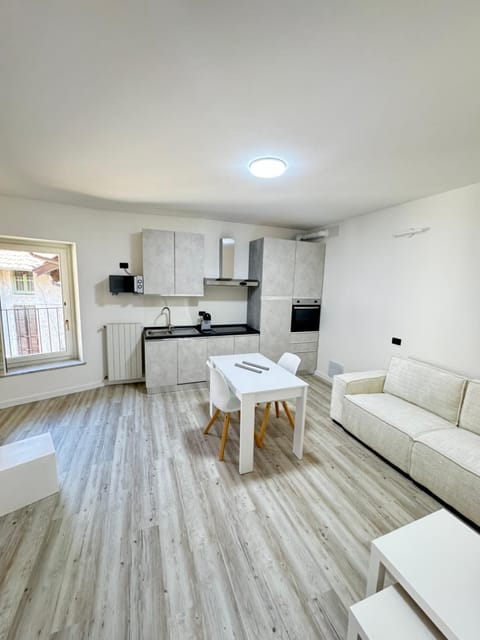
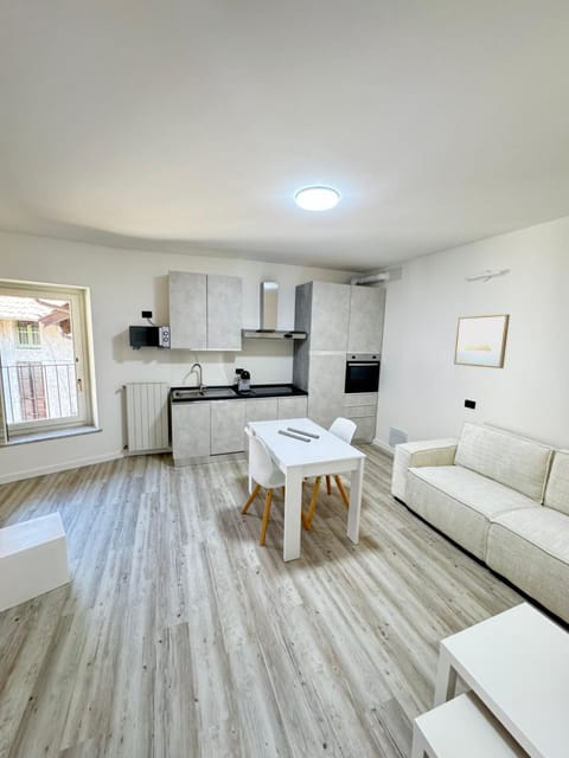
+ wall art (479, 341)
